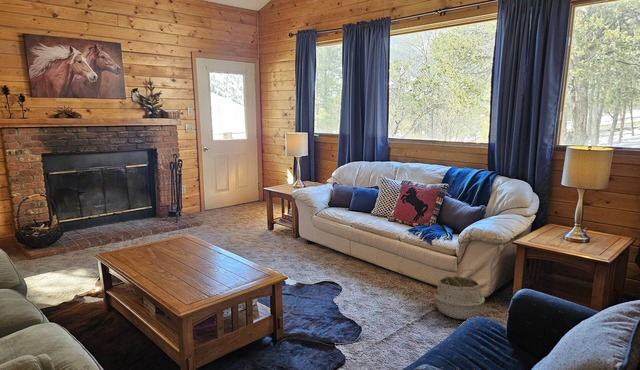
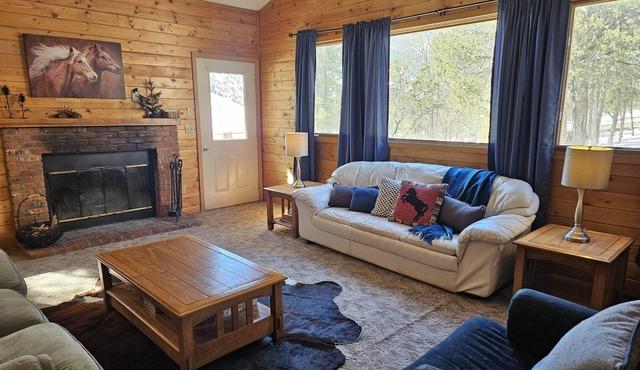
- woven basket (460, 290)
